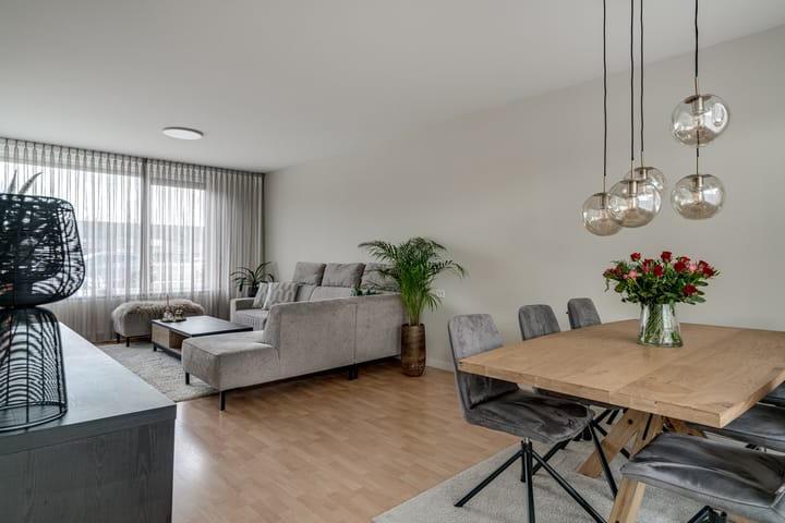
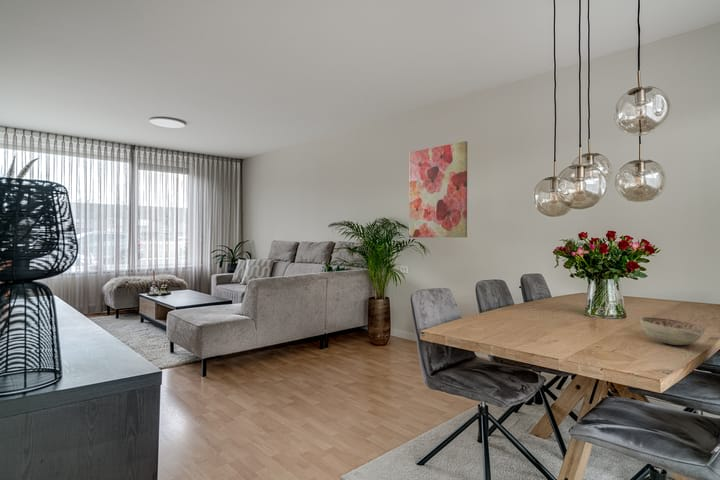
+ decorative bowl (671, 332)
+ wall art (436, 192)
